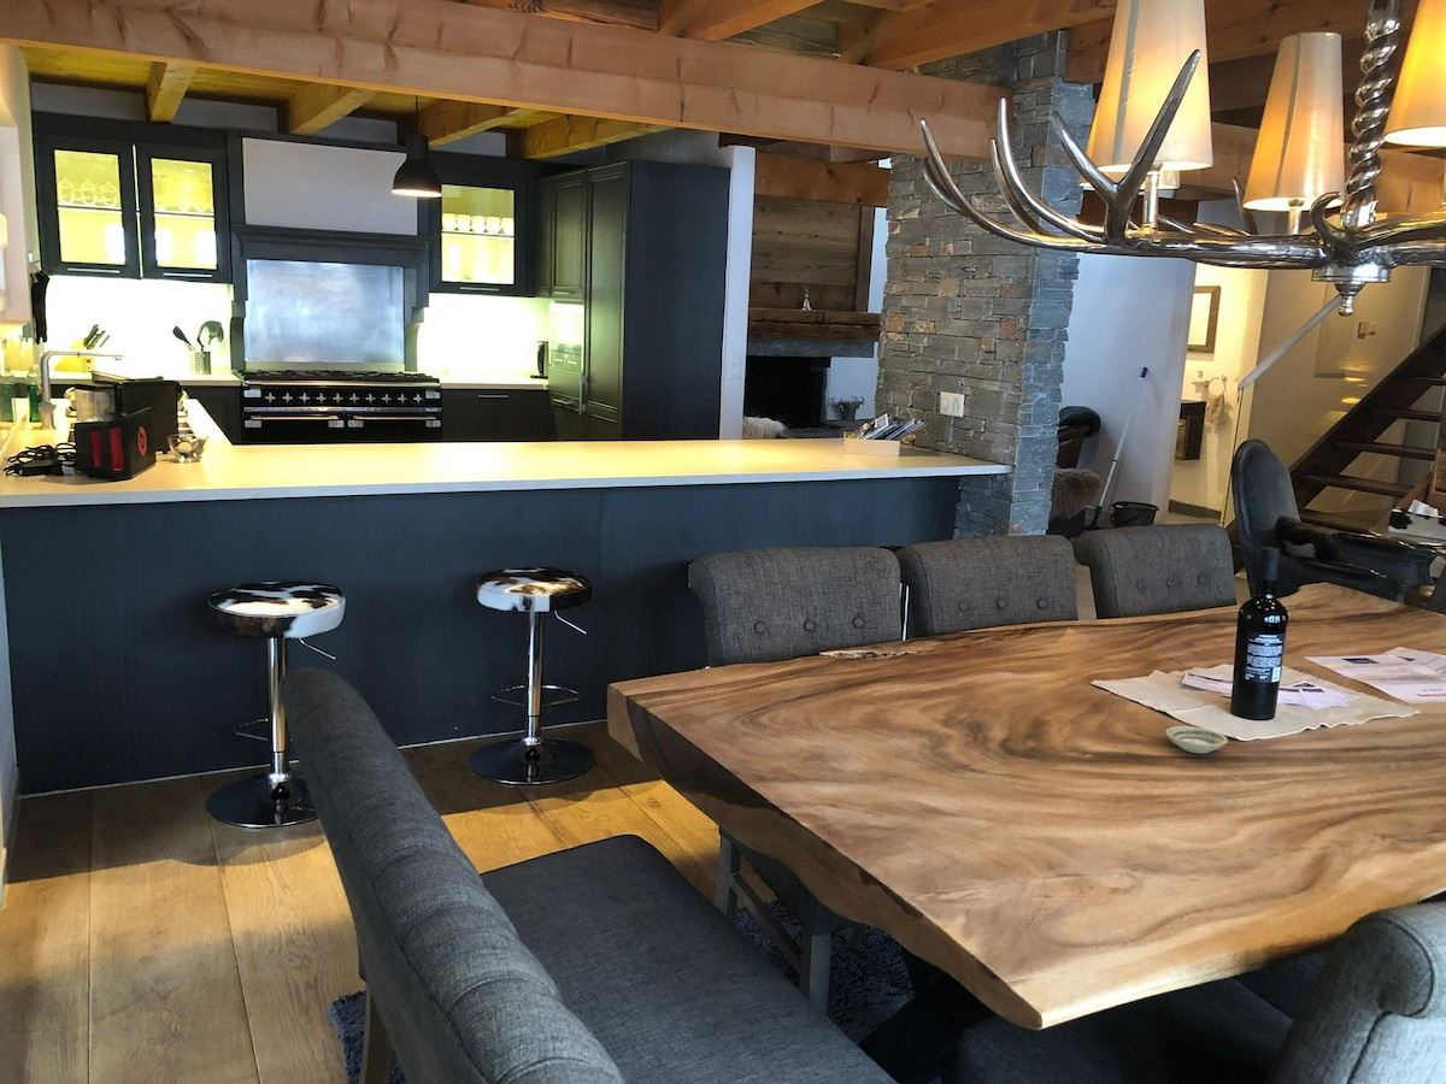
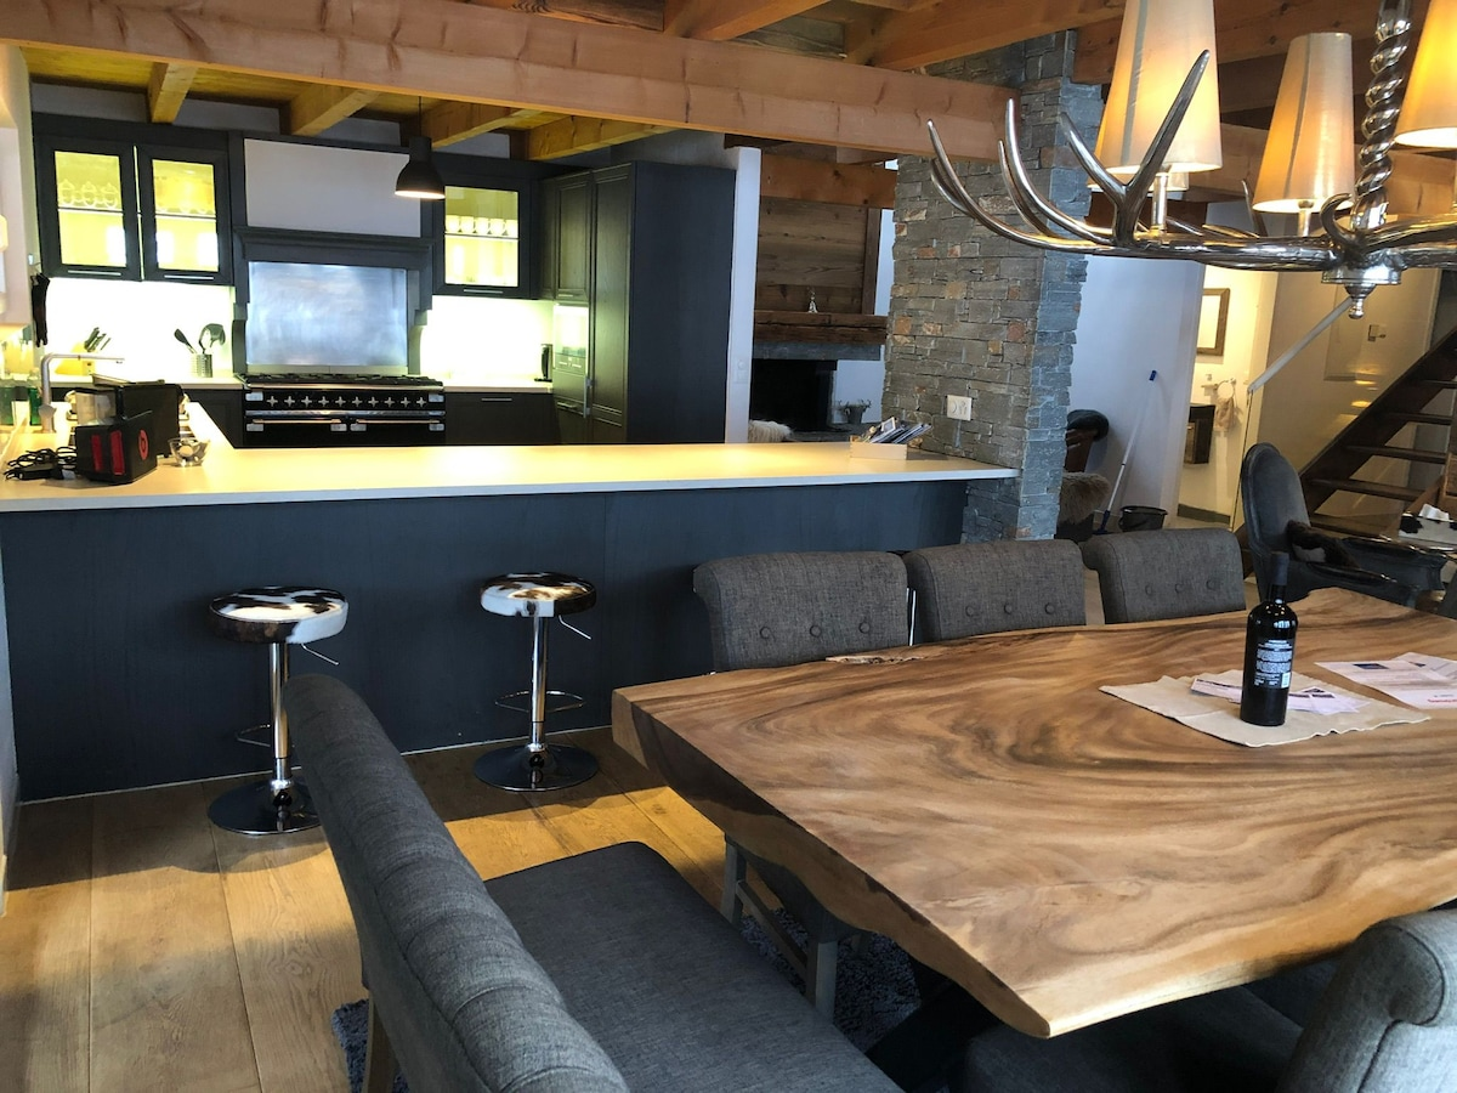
- saucer (1195, 741)
